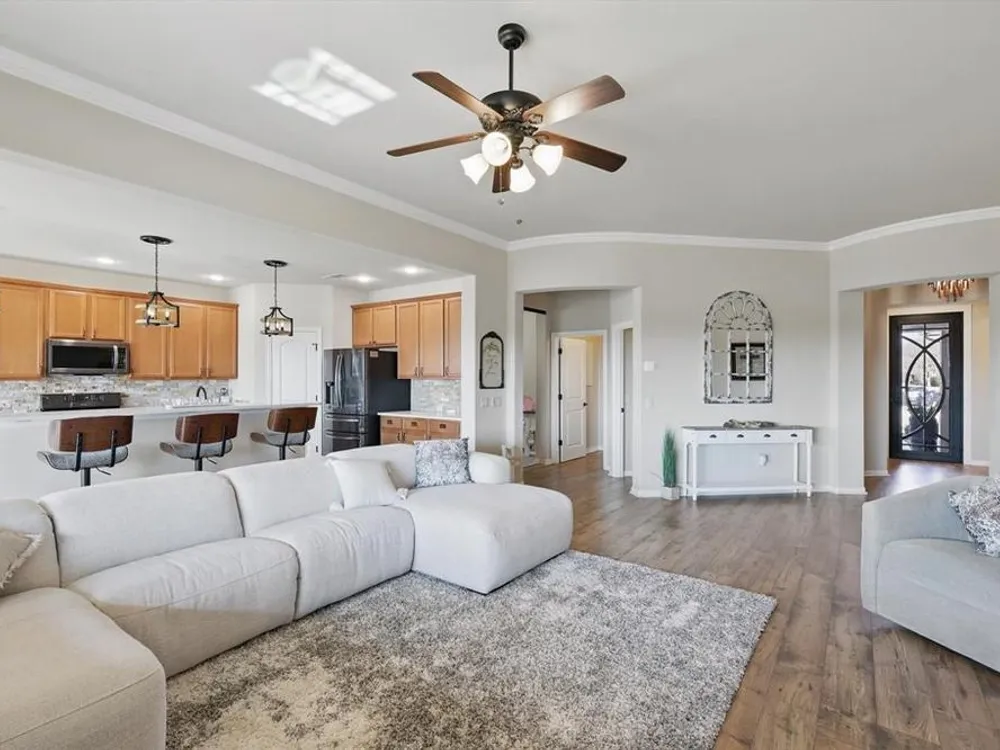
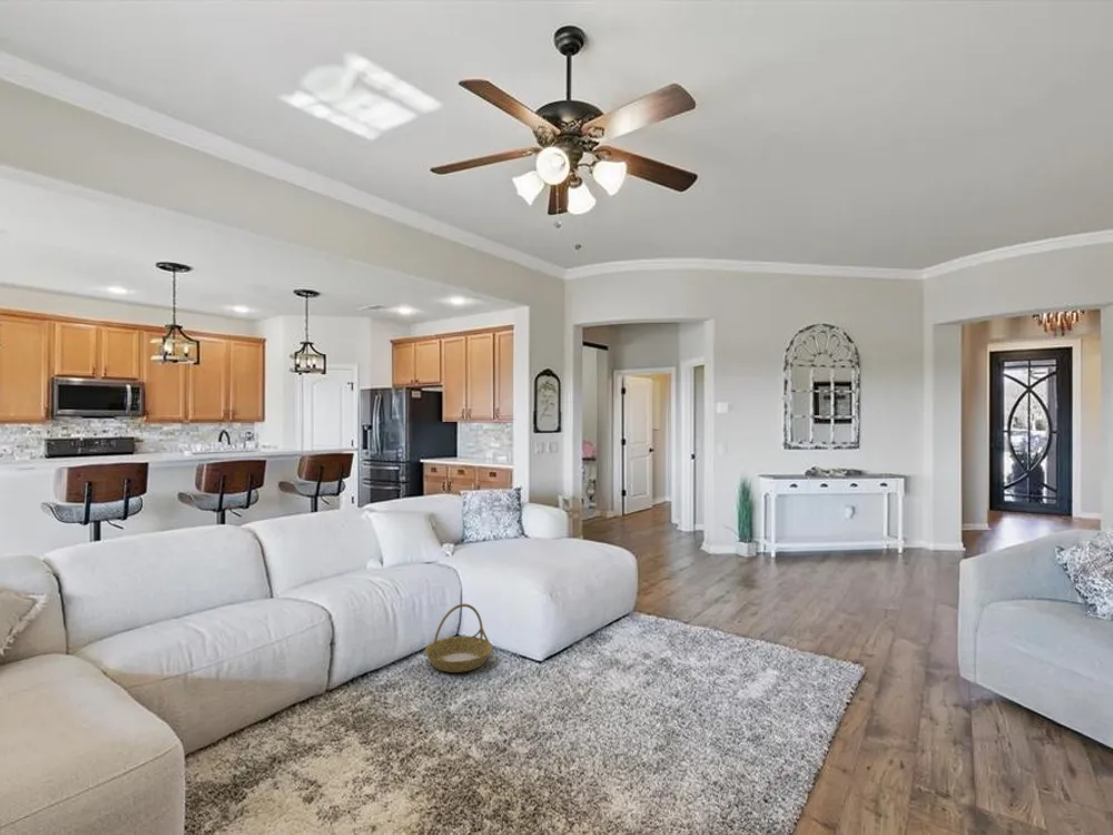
+ basket (459, 637)
